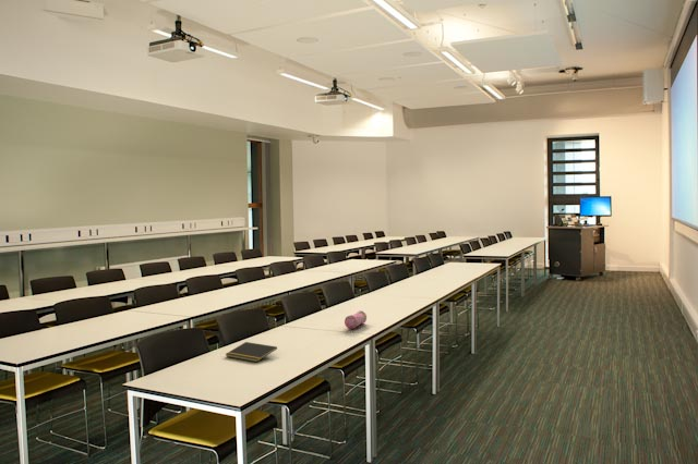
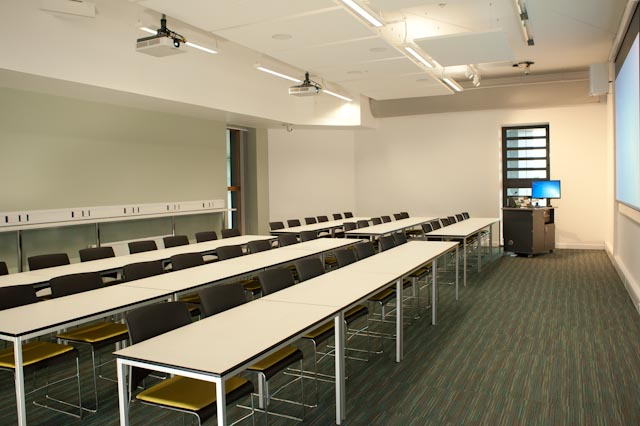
- notepad (251, 351)
- pencil case (356, 319)
